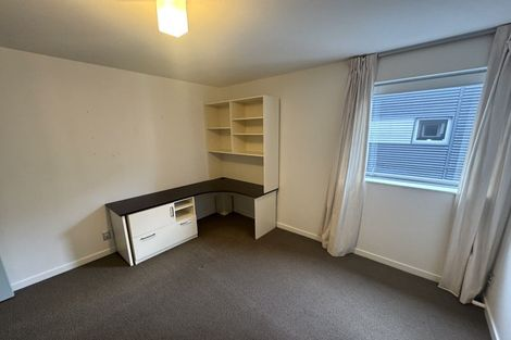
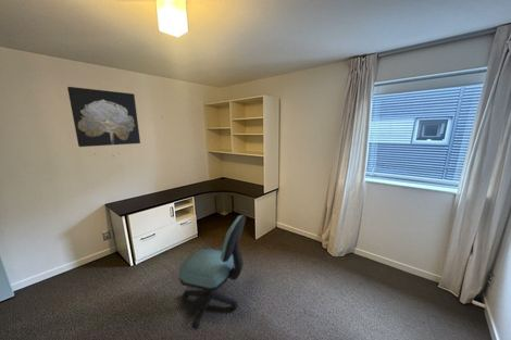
+ office chair (210, 262)
+ wall art (108, 118)
